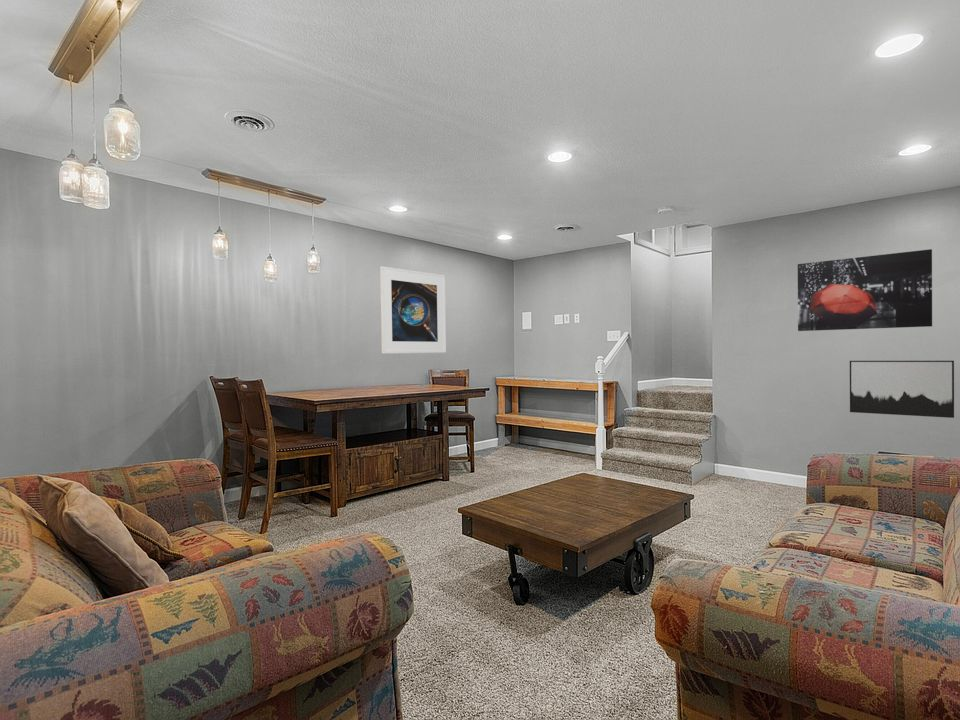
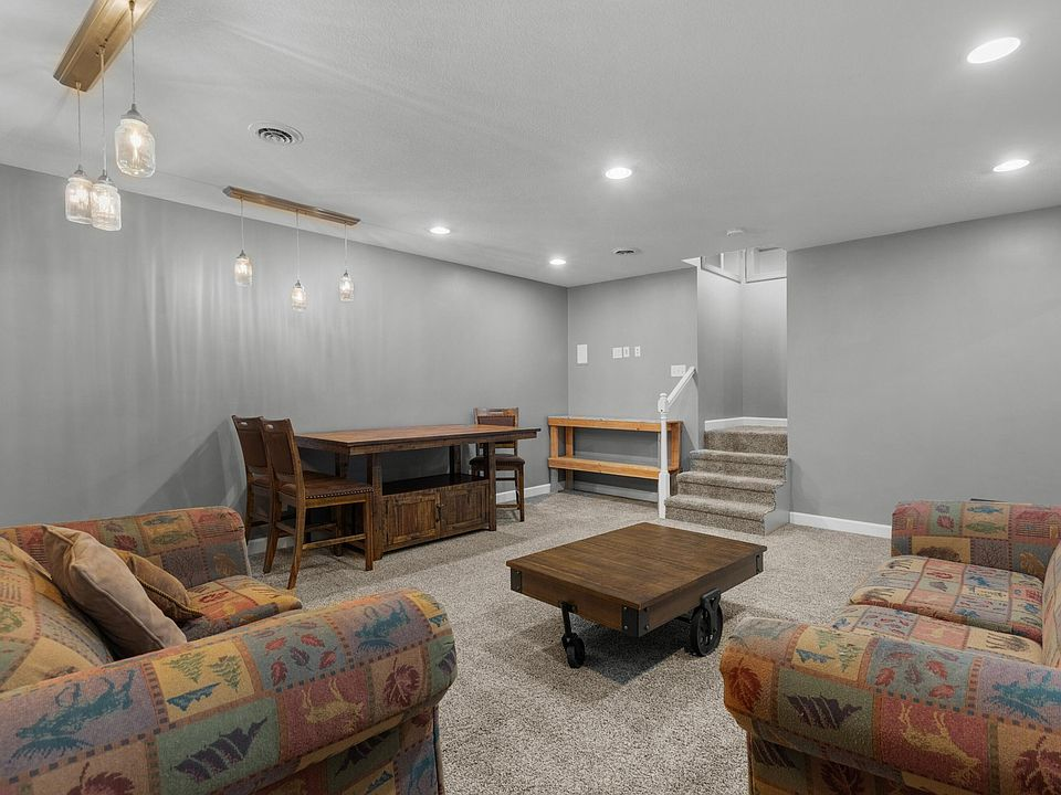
- wall art (899, 387)
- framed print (415, 312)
- wall art (860, 293)
